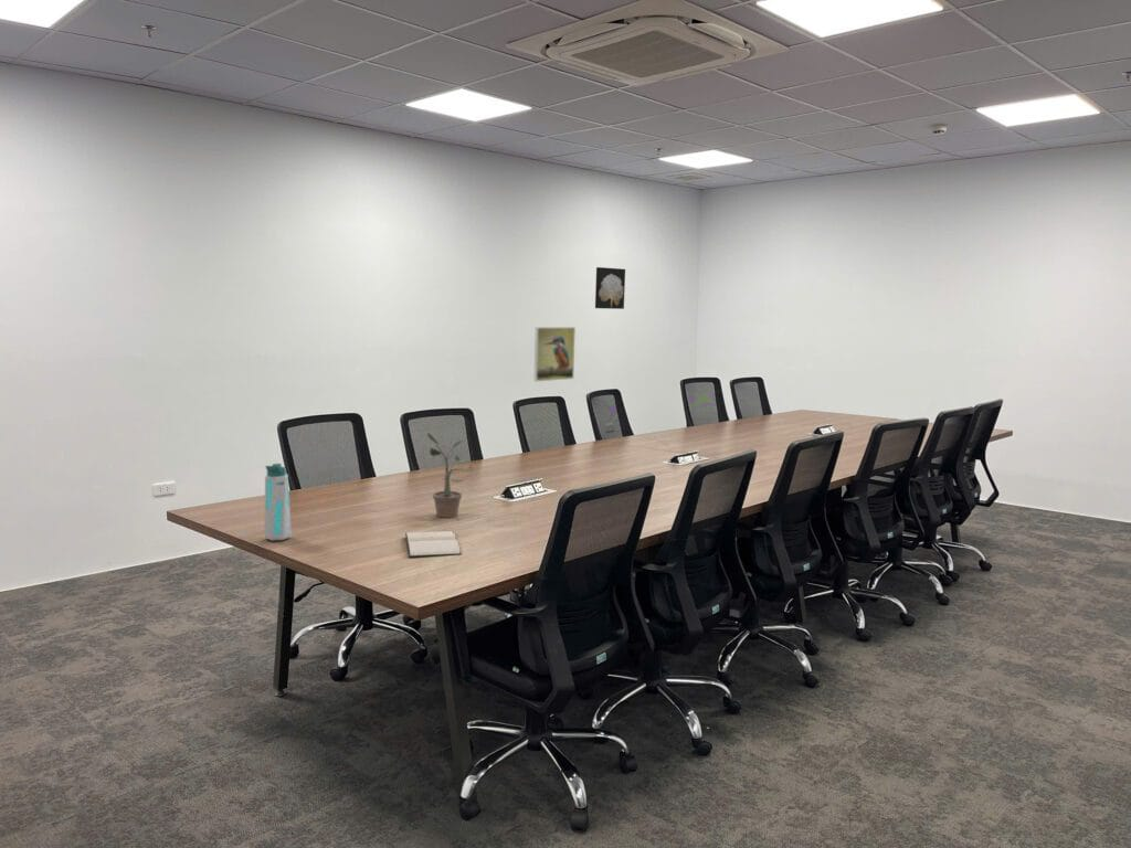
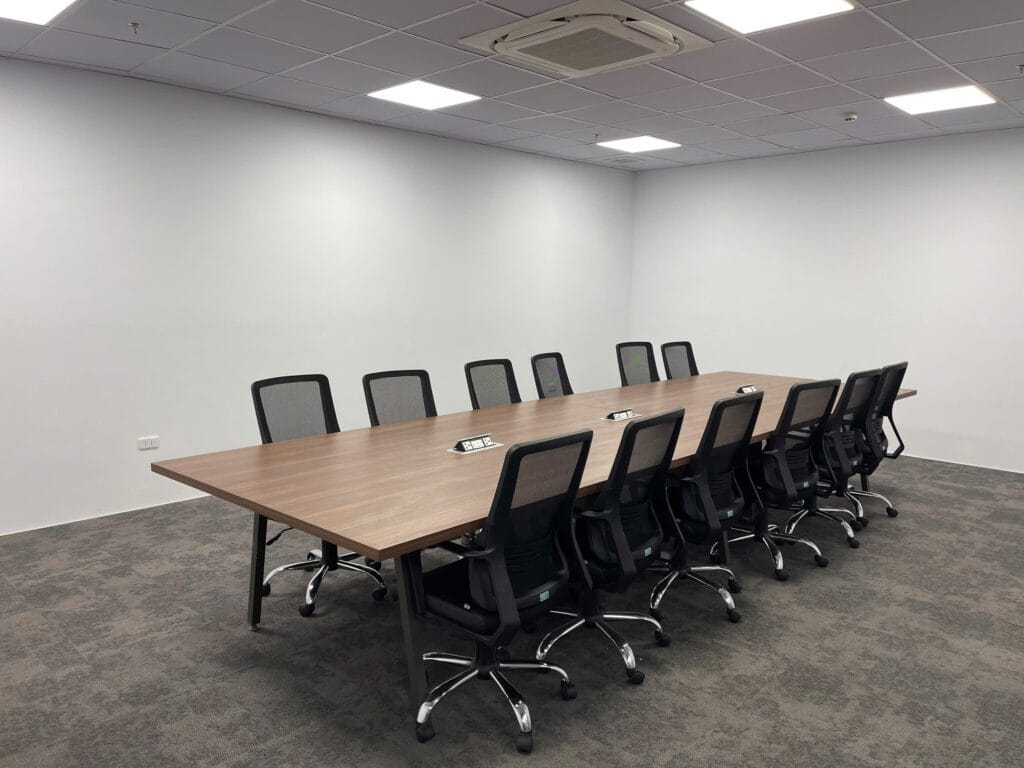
- water bottle (276, 501)
- wall art (610, 288)
- hardback book (432, 541)
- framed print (554, 353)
- potted plant (448, 471)
